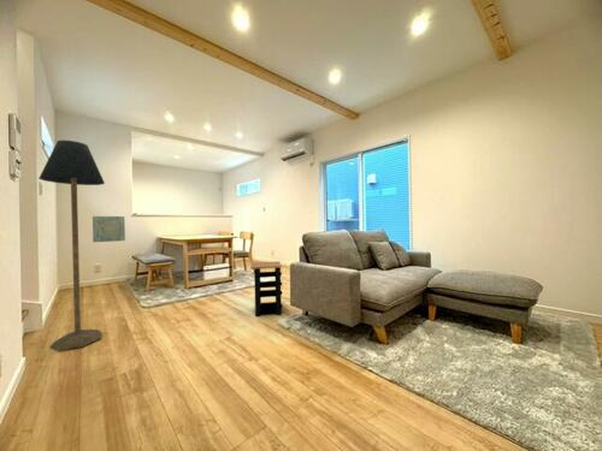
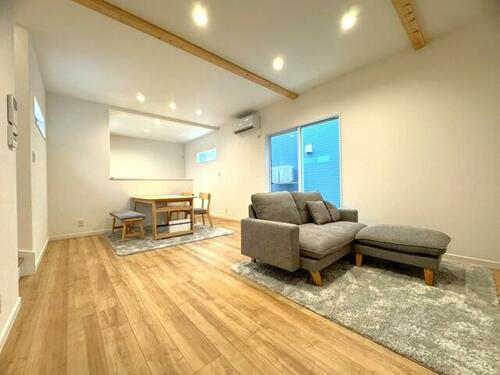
- wall art (108, 229)
- floor lamp (75, 242)
- side table (267, 286)
